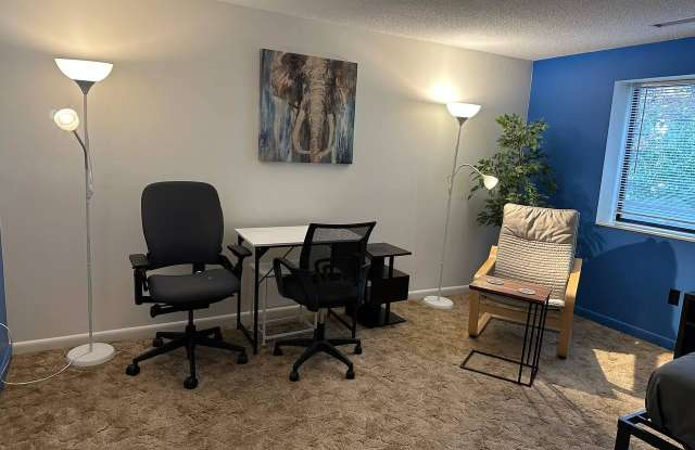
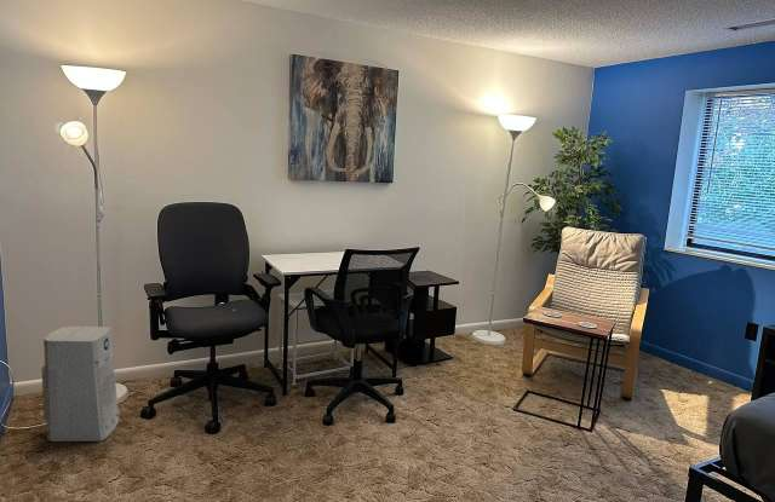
+ air purifier (81, 382)
